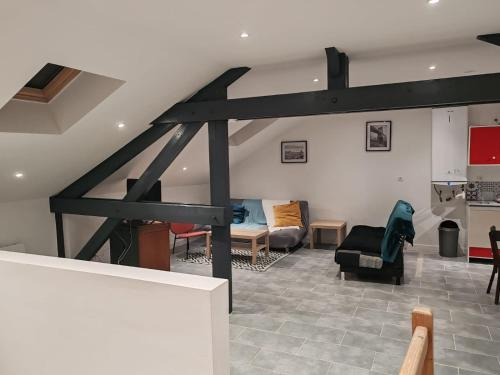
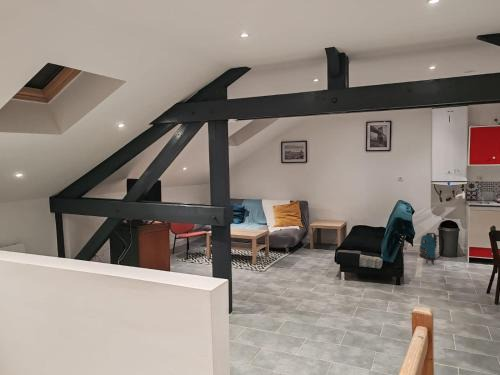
+ backpack (431, 249)
